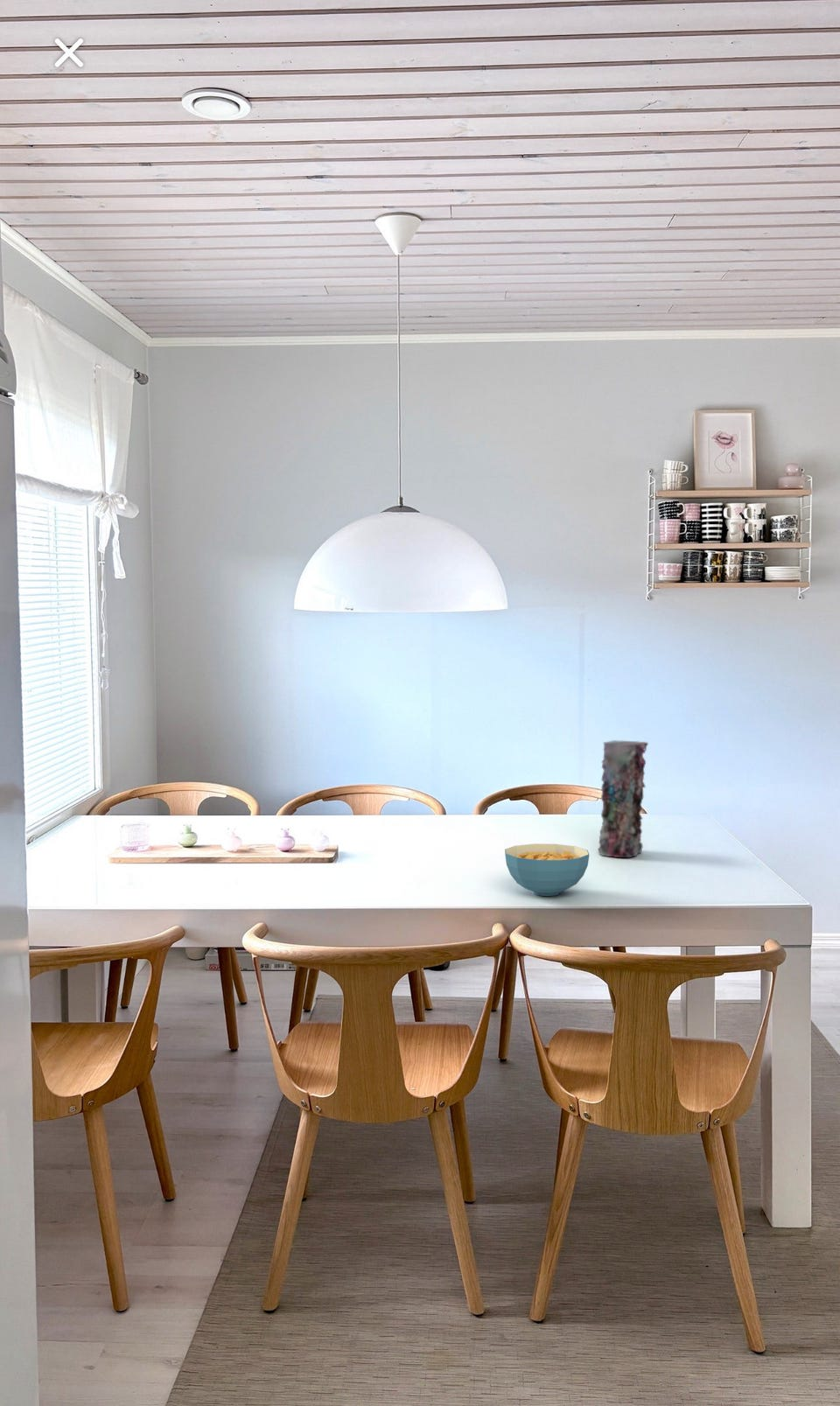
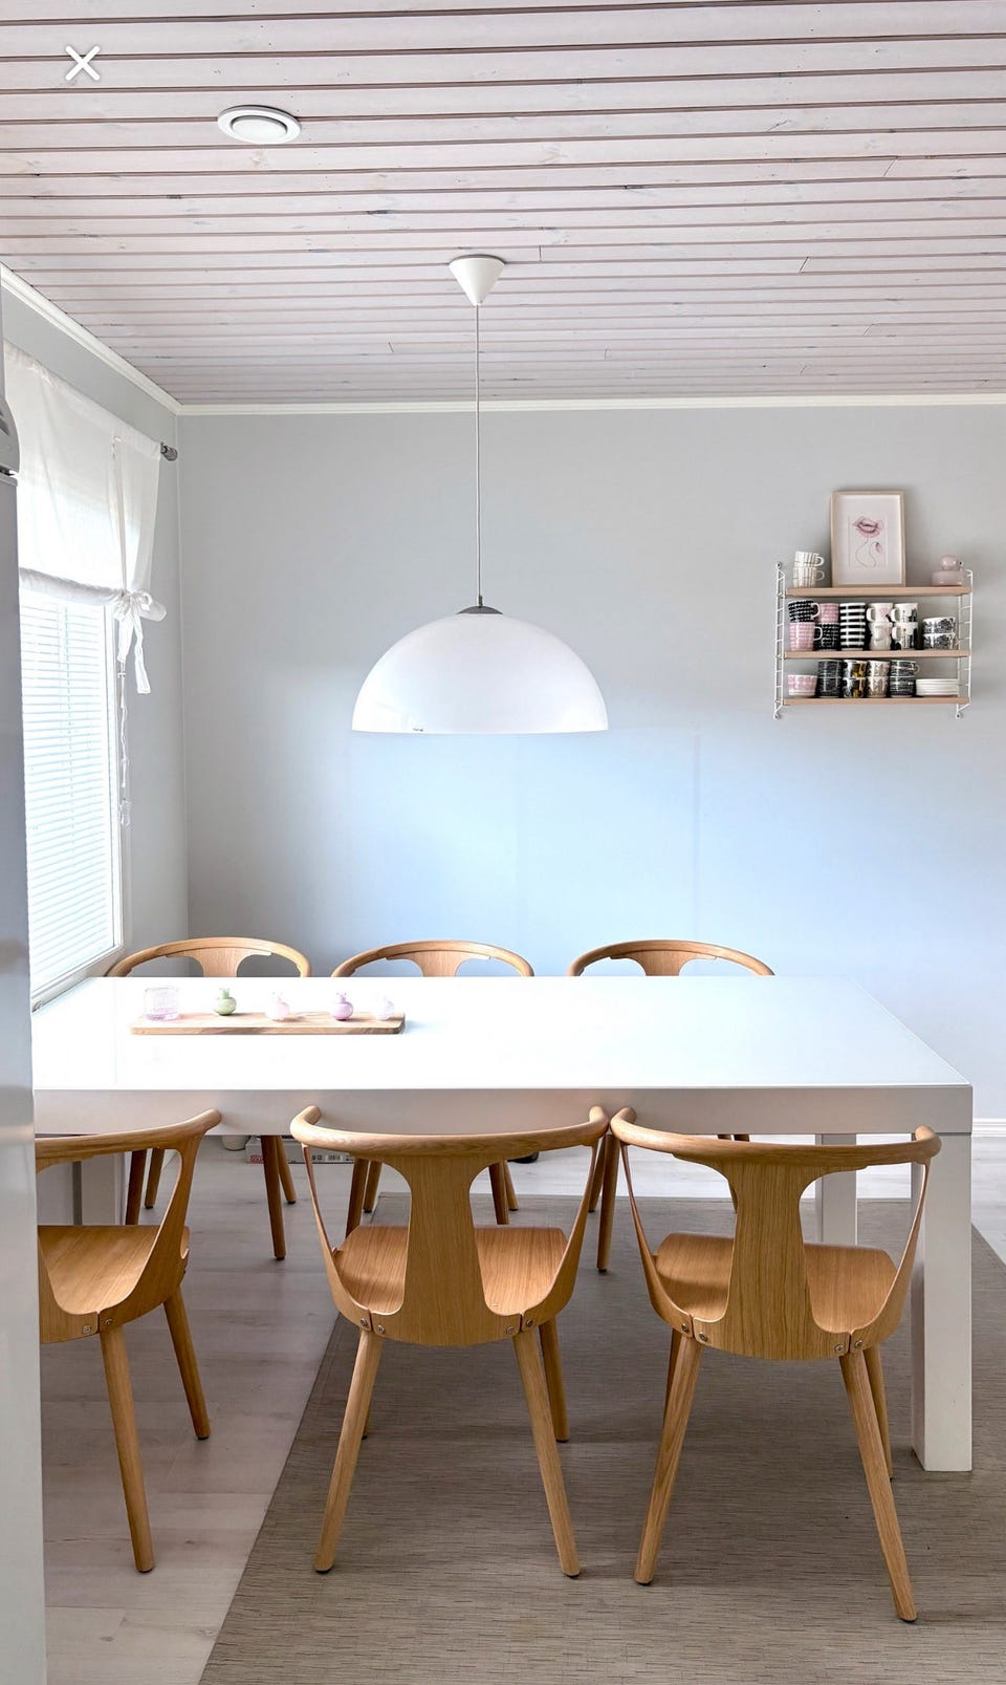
- vase (623, 798)
- cereal bowl (546, 872)
